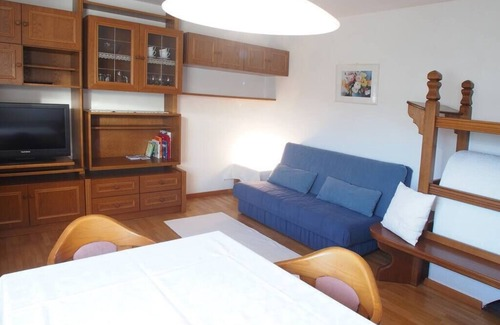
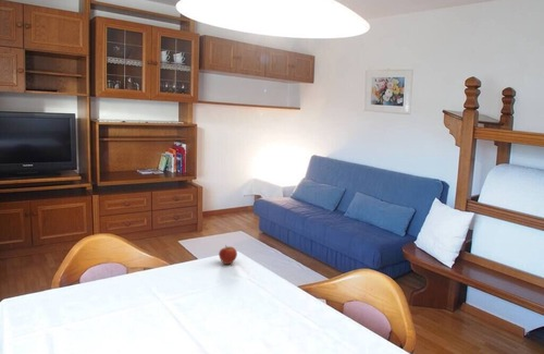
+ apple (227, 254)
